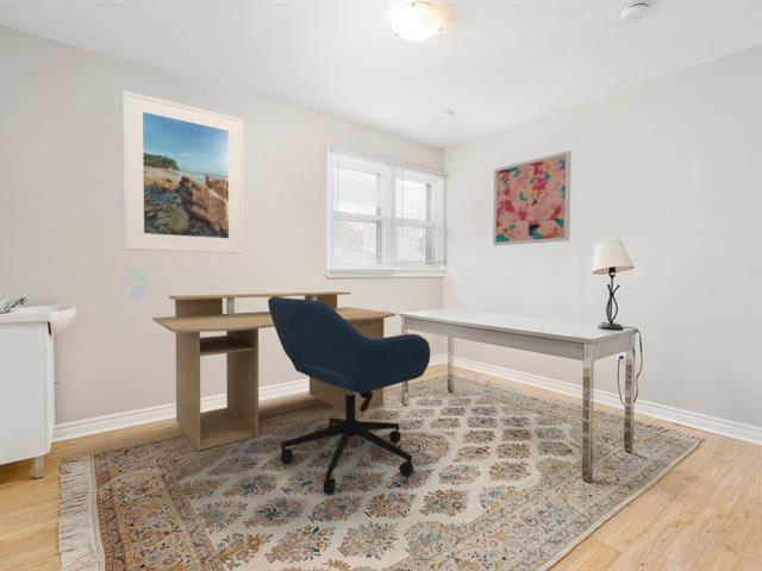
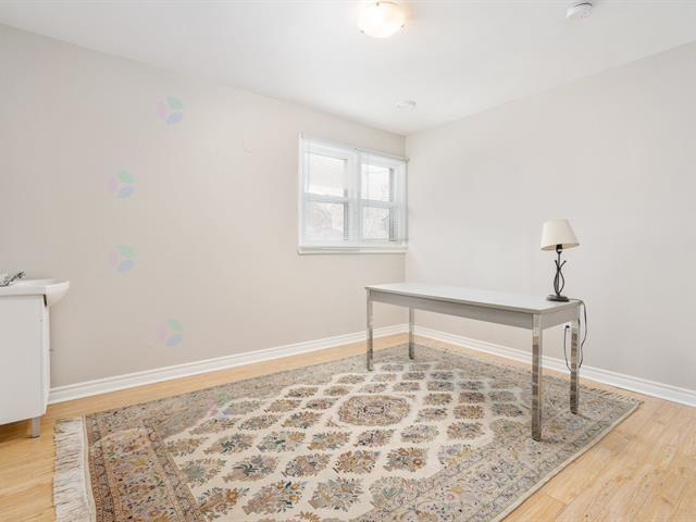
- wall art (529, 202)
- office chair (346, 377)
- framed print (188, 178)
- desk (257, 354)
